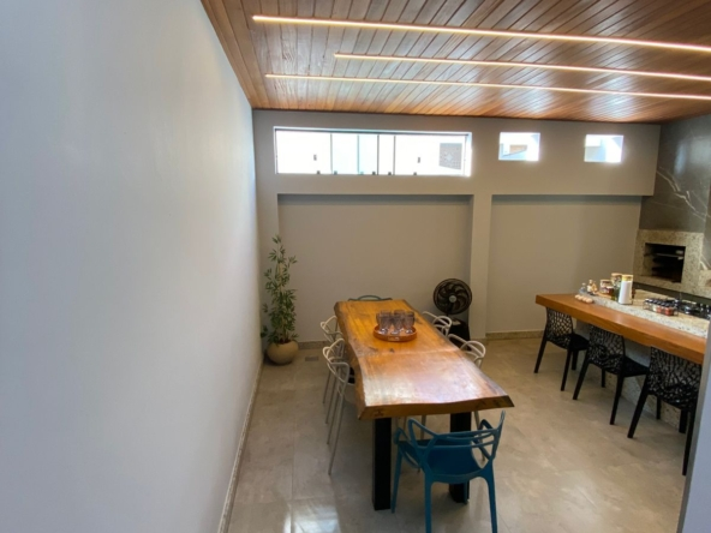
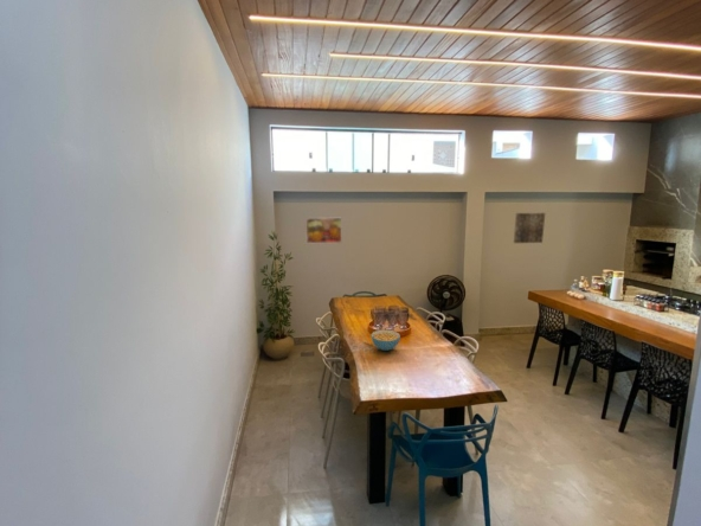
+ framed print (323, 230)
+ cereal bowl (385, 341)
+ wall art (528, 227)
